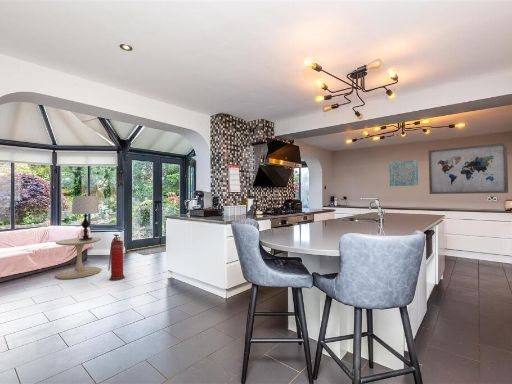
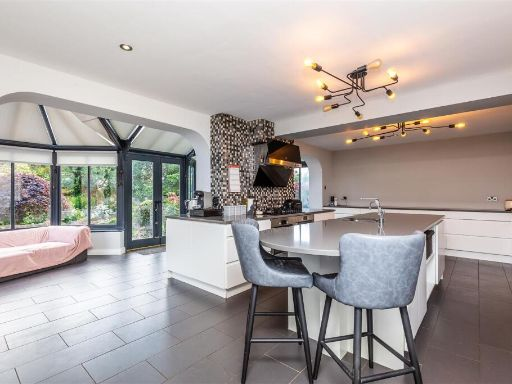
- wall art (403, 173)
- fire extinguisher (116, 256)
- side table (79, 256)
- wall art (465, 170)
- lamp (85, 216)
